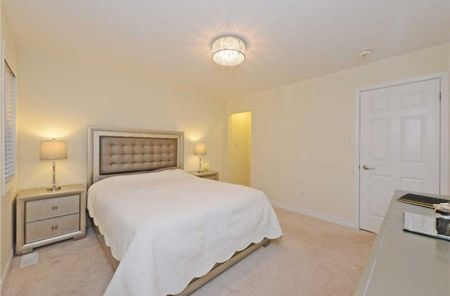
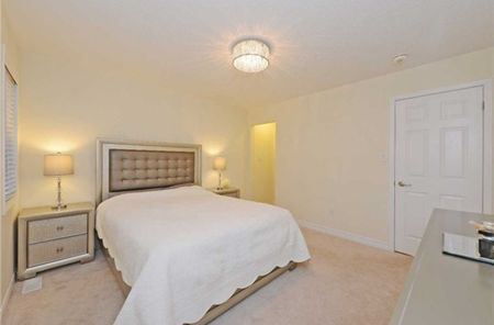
- notepad (422, 200)
